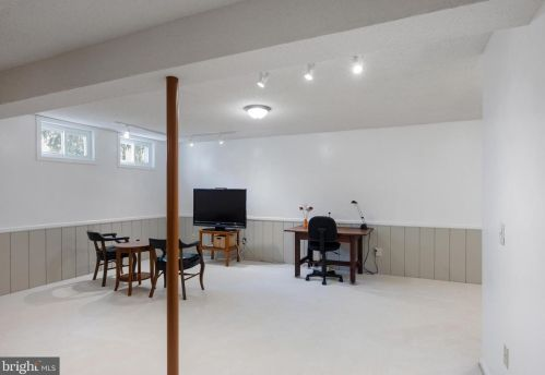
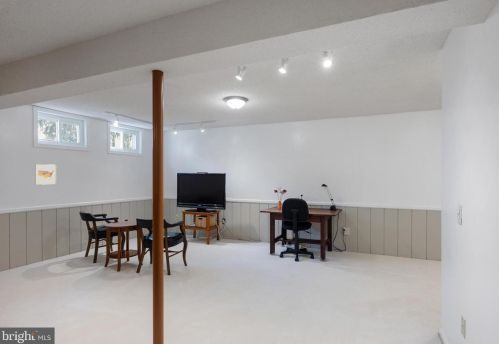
+ wall art (45, 174)
